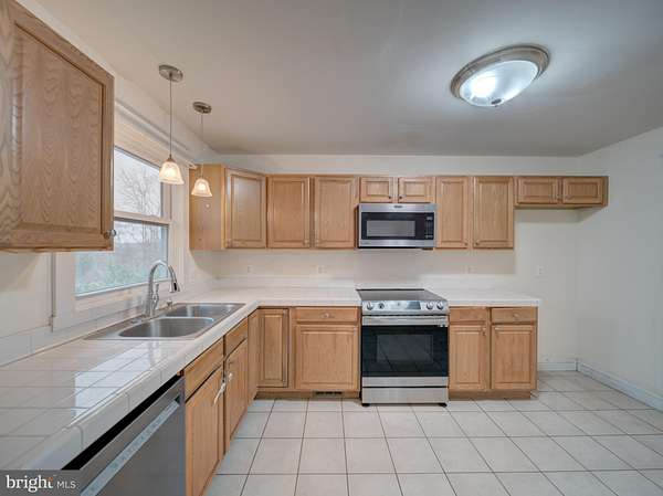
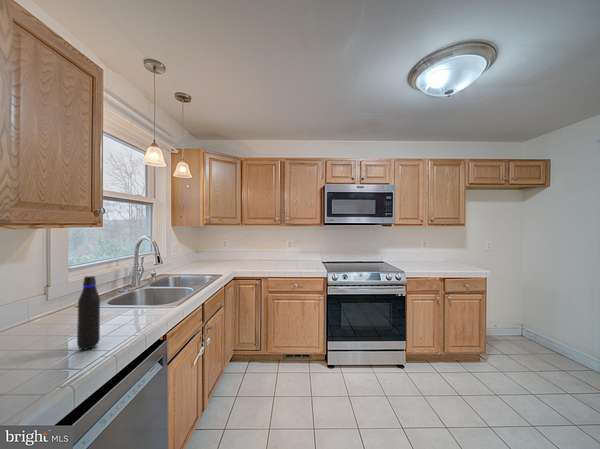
+ water bottle (89, 312)
